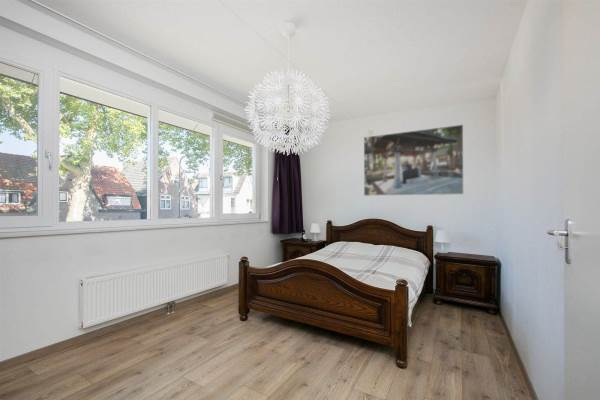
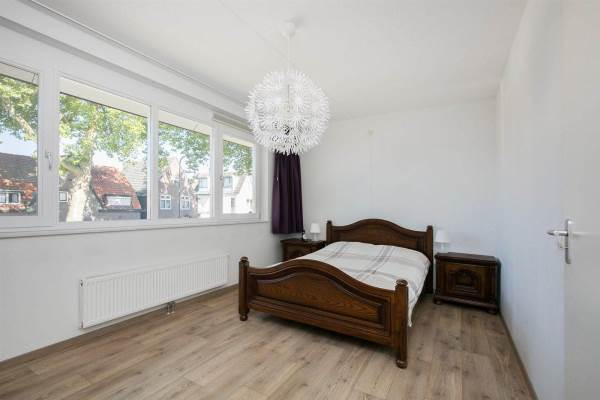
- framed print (409, 163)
